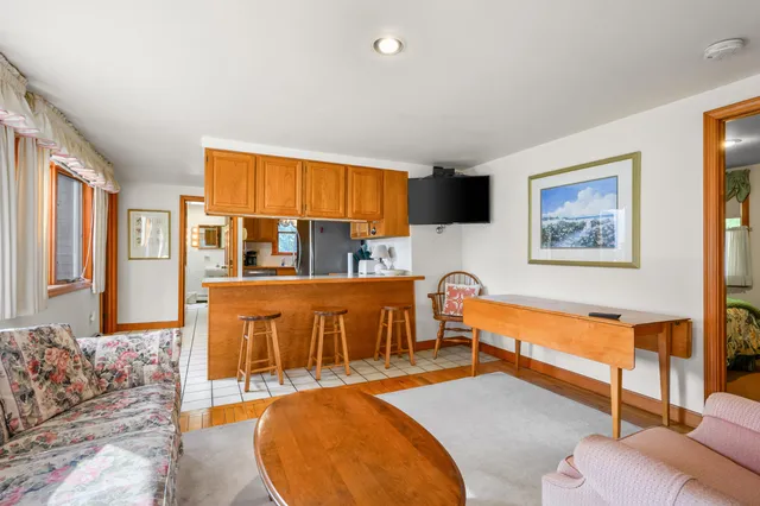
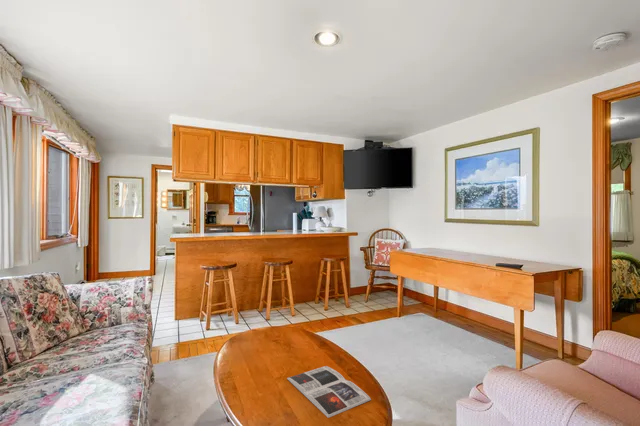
+ magazine (326, 386)
